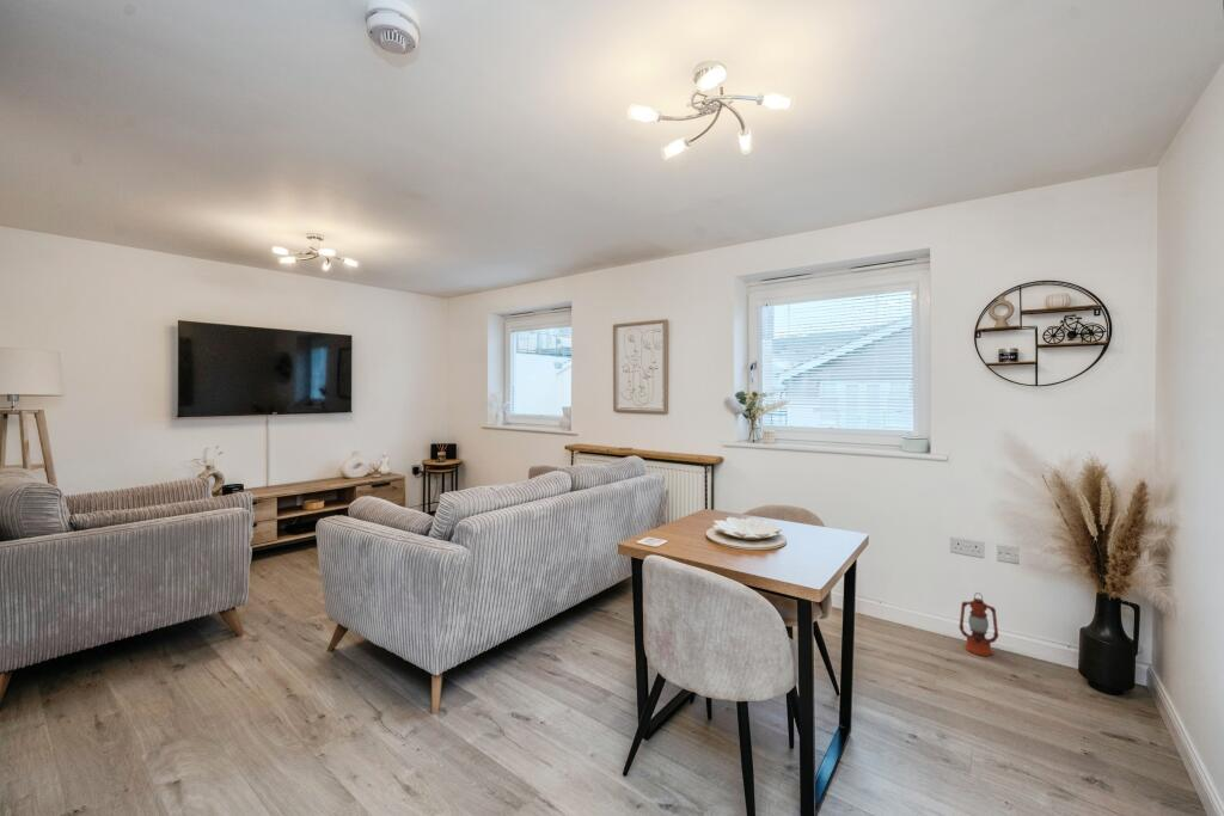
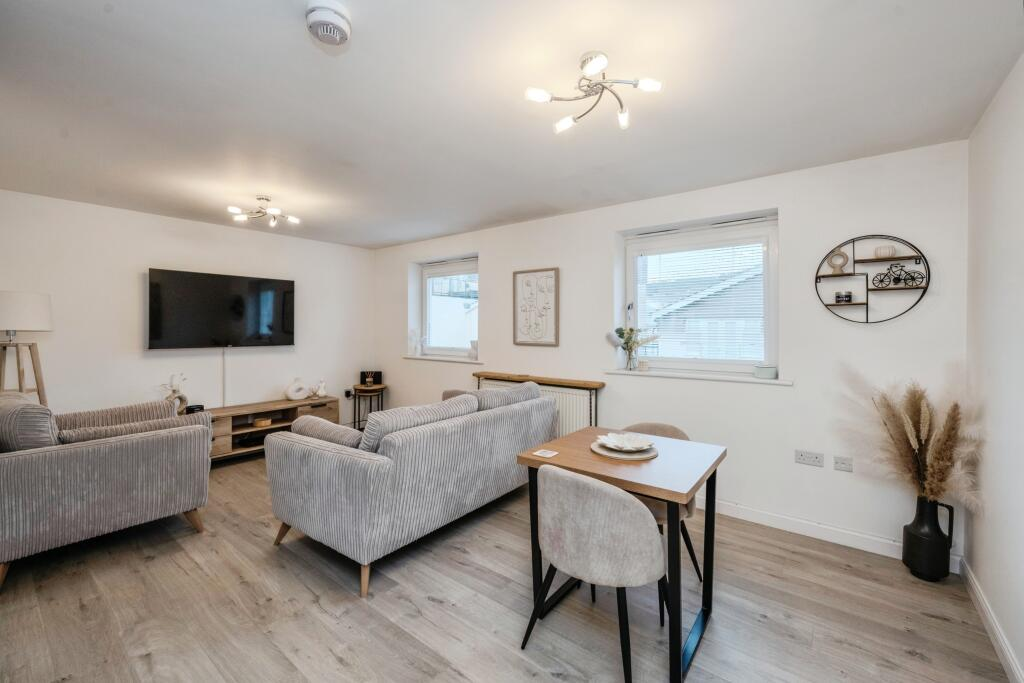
- lantern (978, 621)
